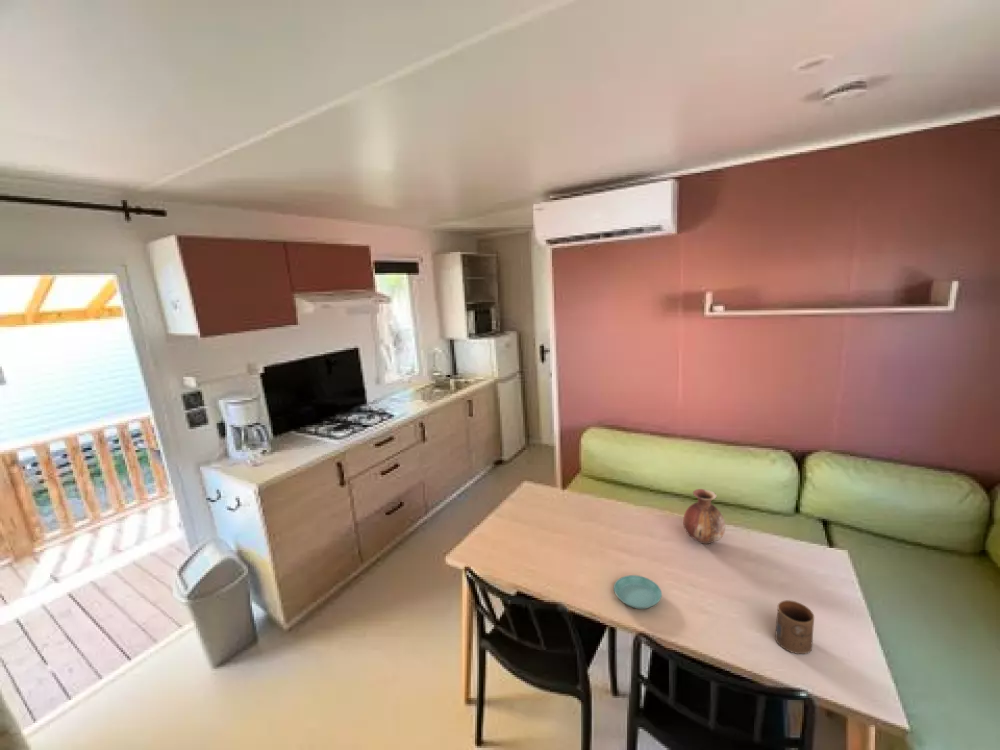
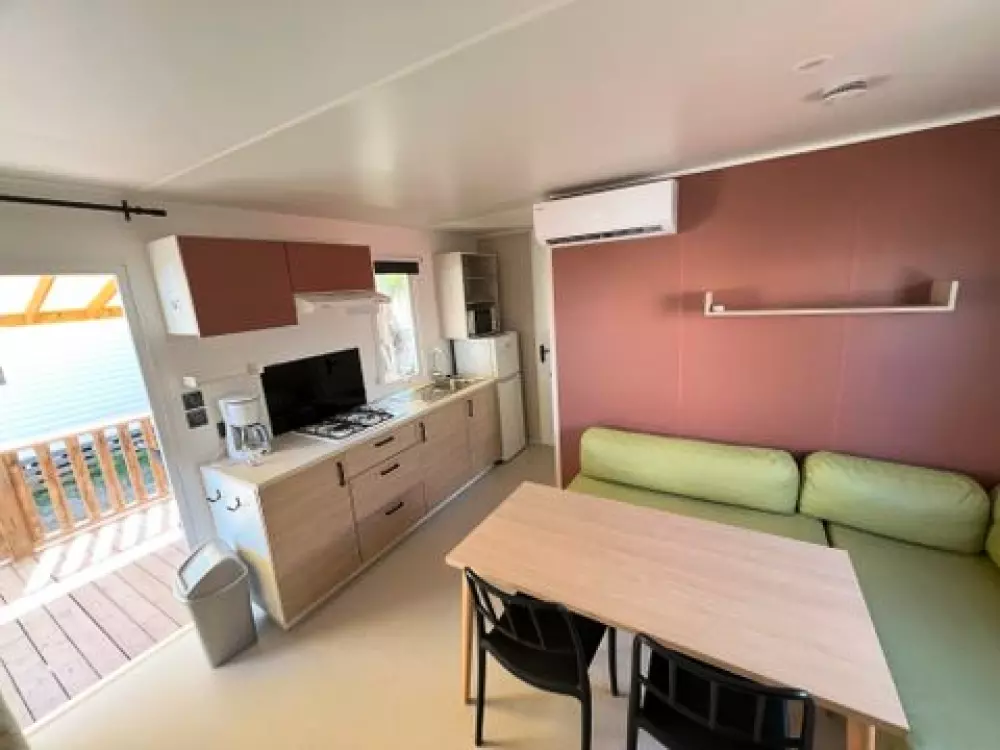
- saucer (637, 593)
- cup (793, 626)
- vase (703, 517)
